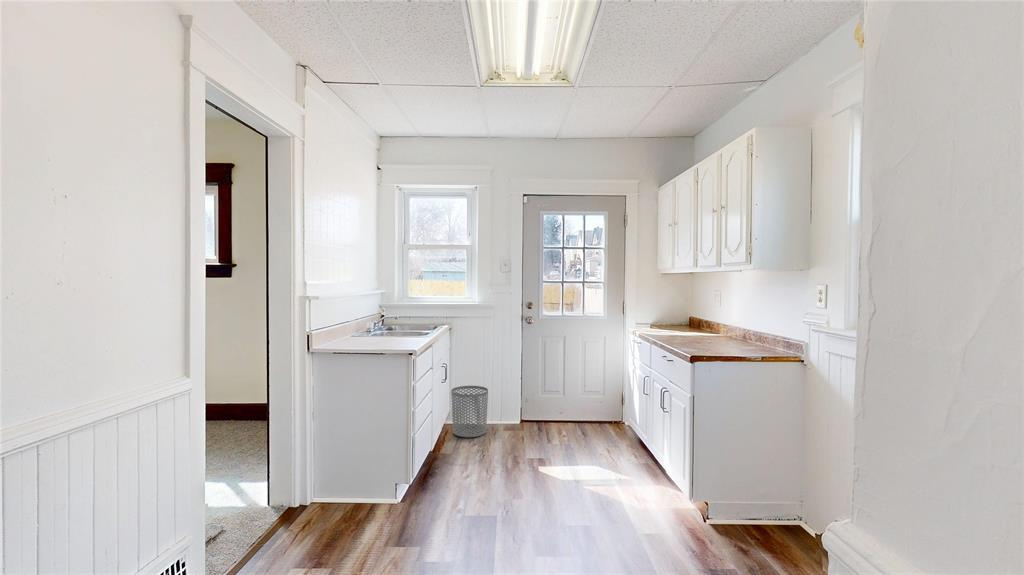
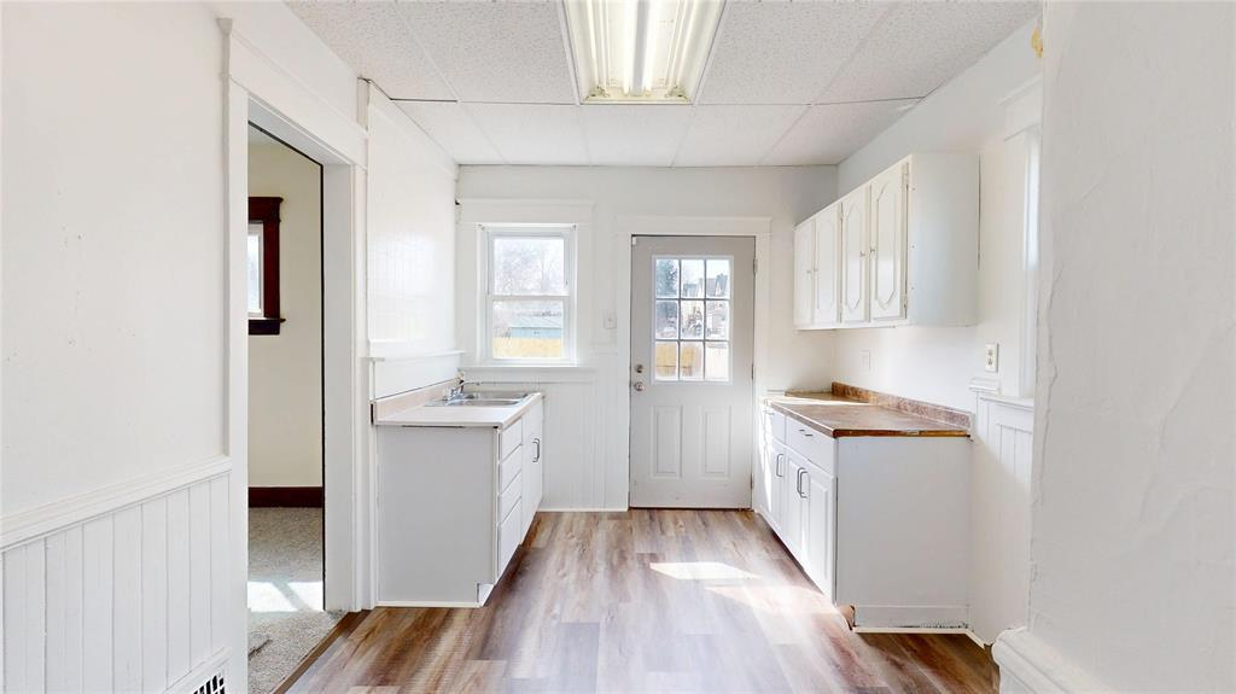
- waste bin (469, 411)
